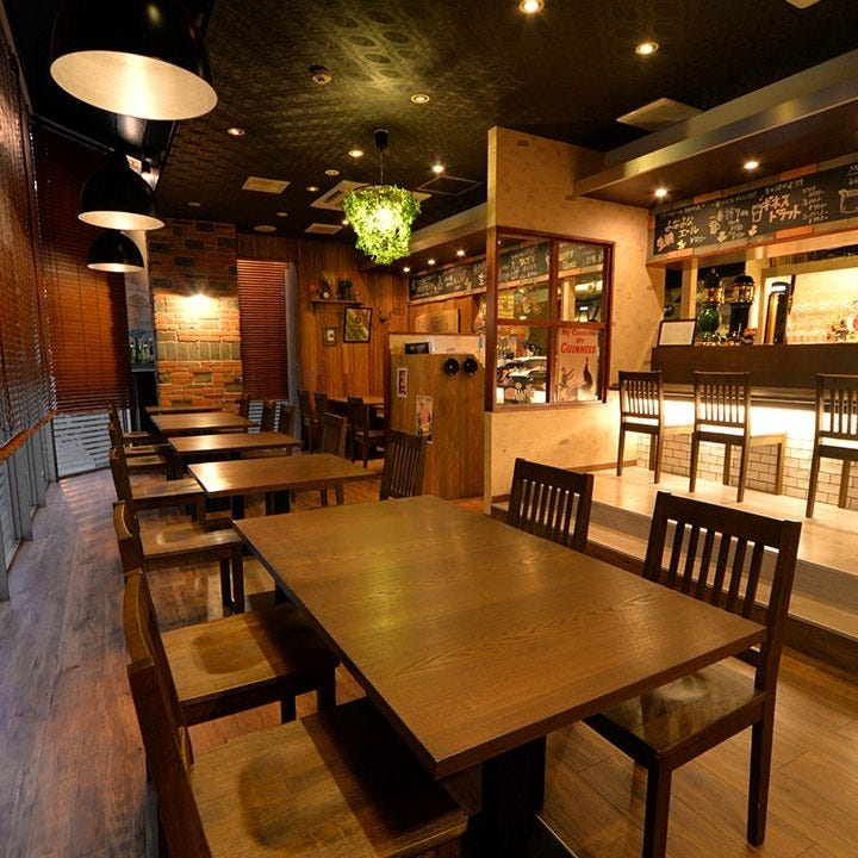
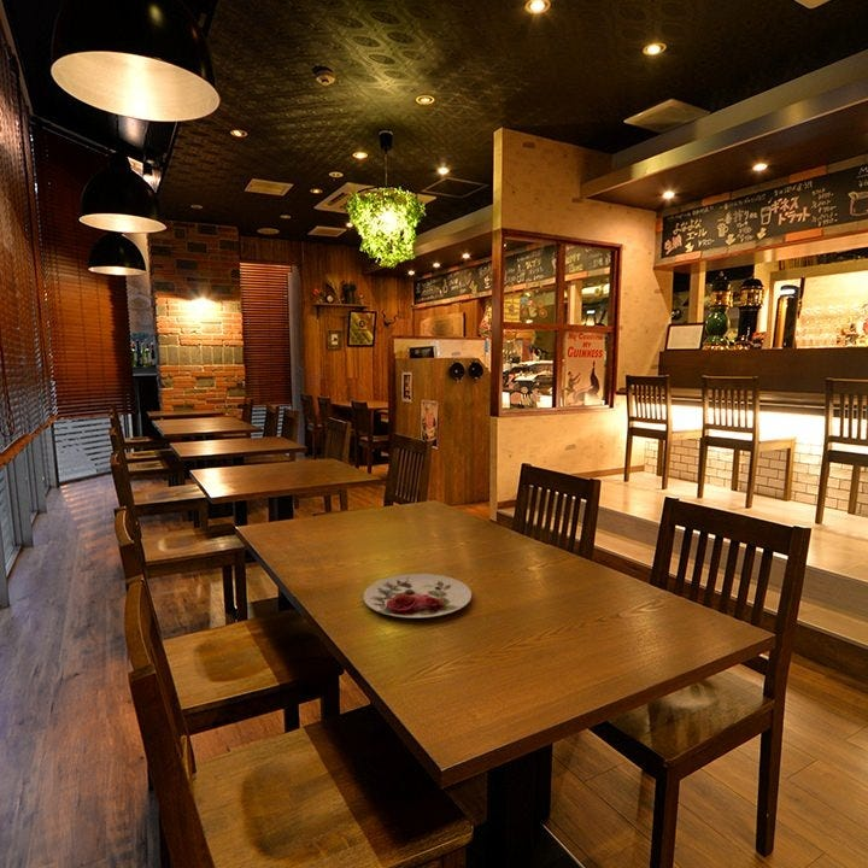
+ plate (417, 592)
